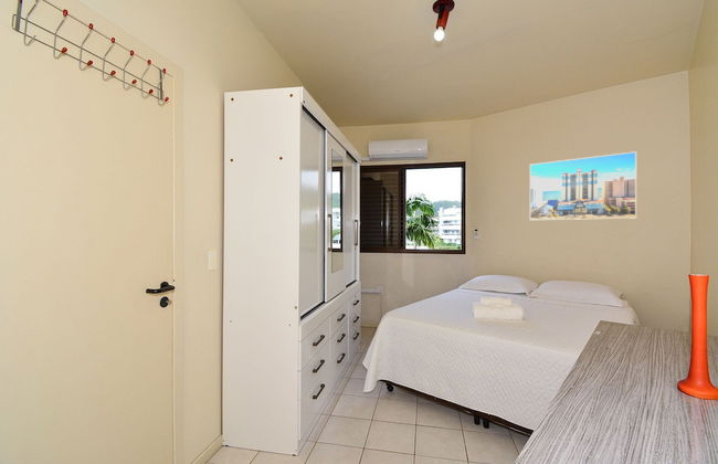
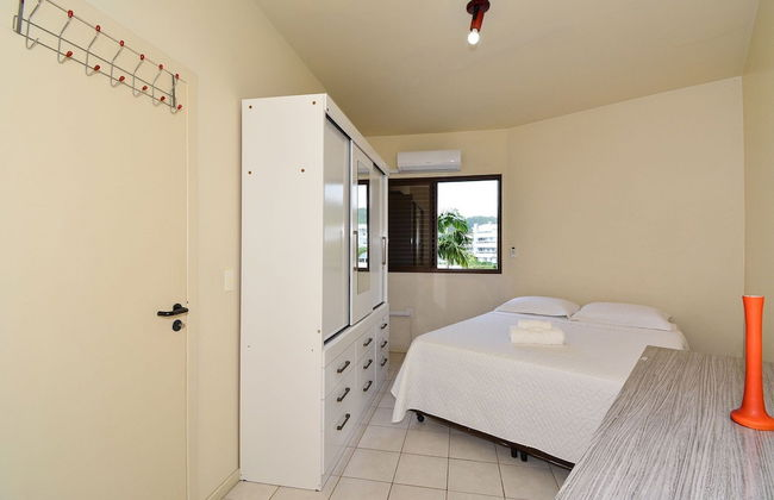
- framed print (578, 189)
